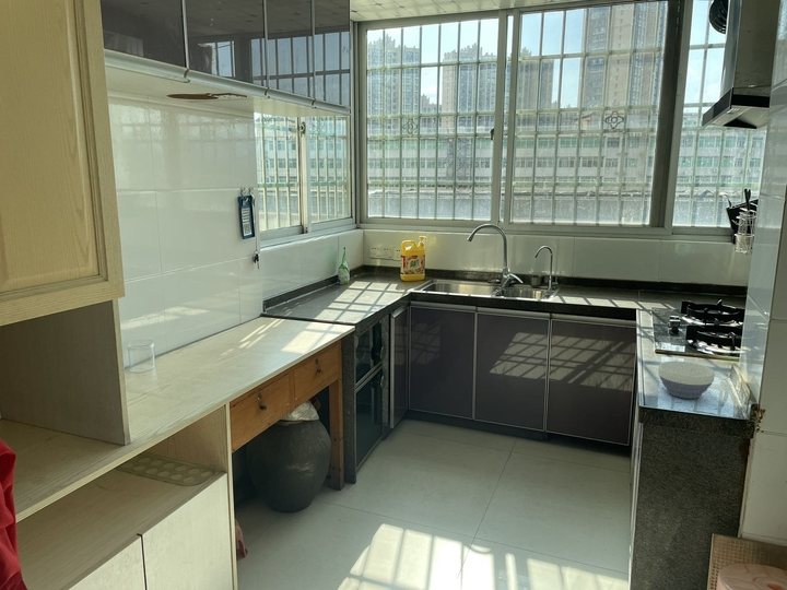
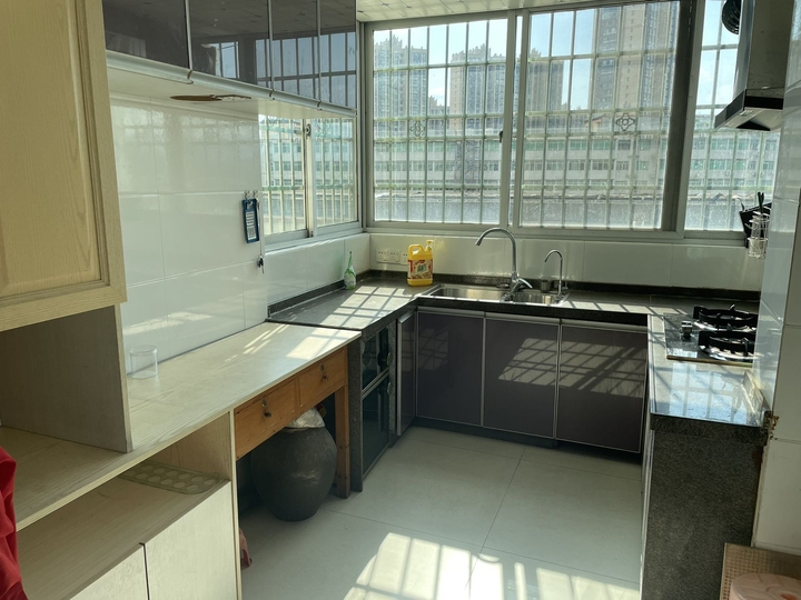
- bowl (684, 380)
